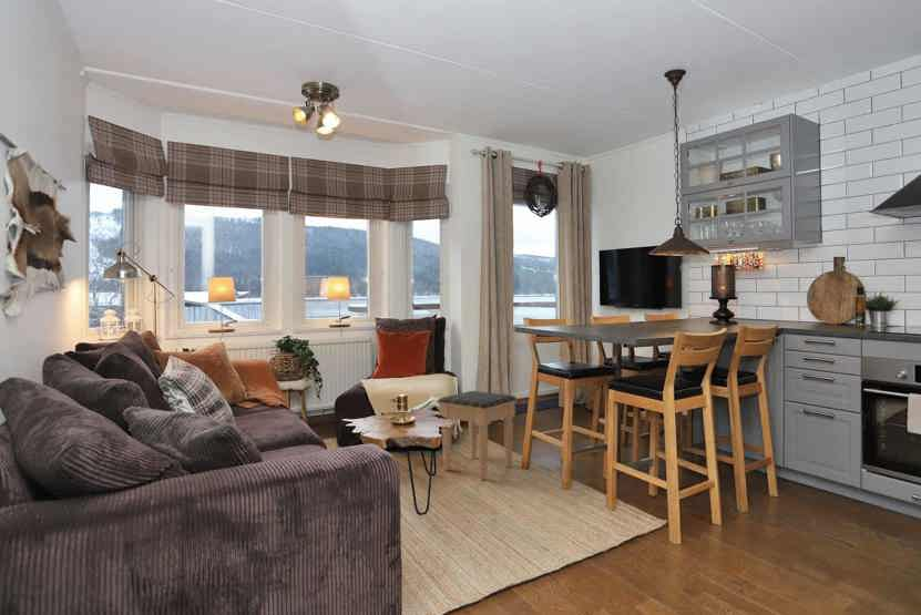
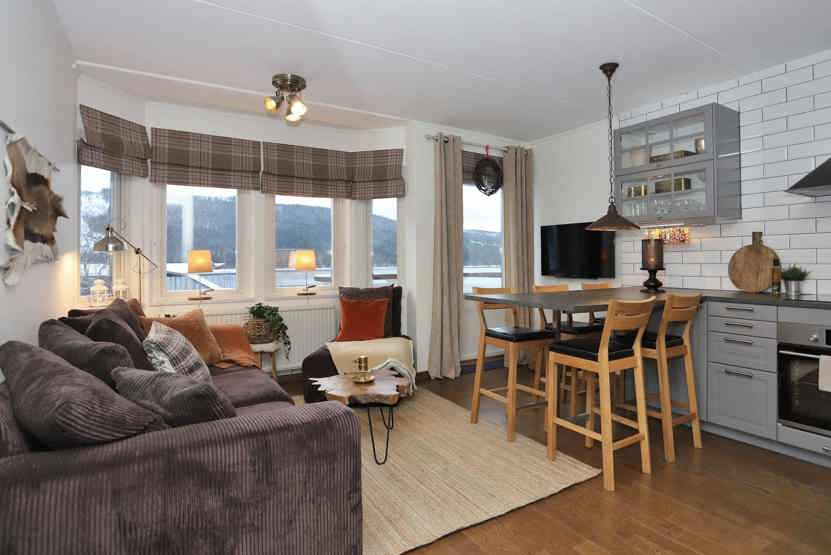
- footstool (477, 431)
